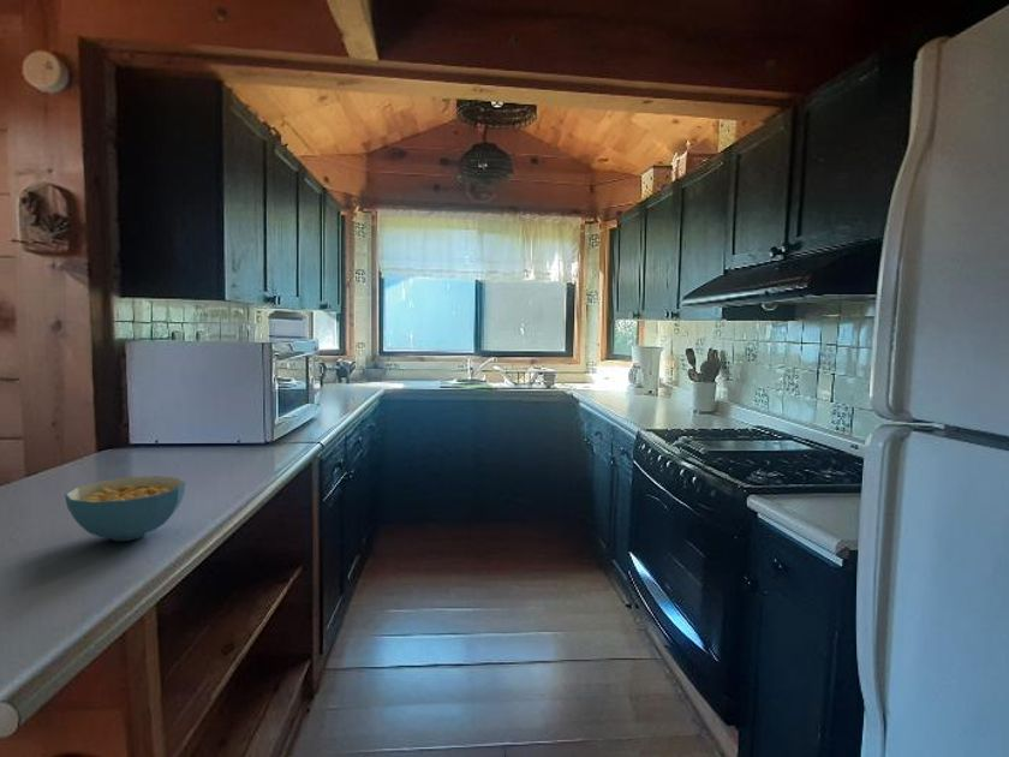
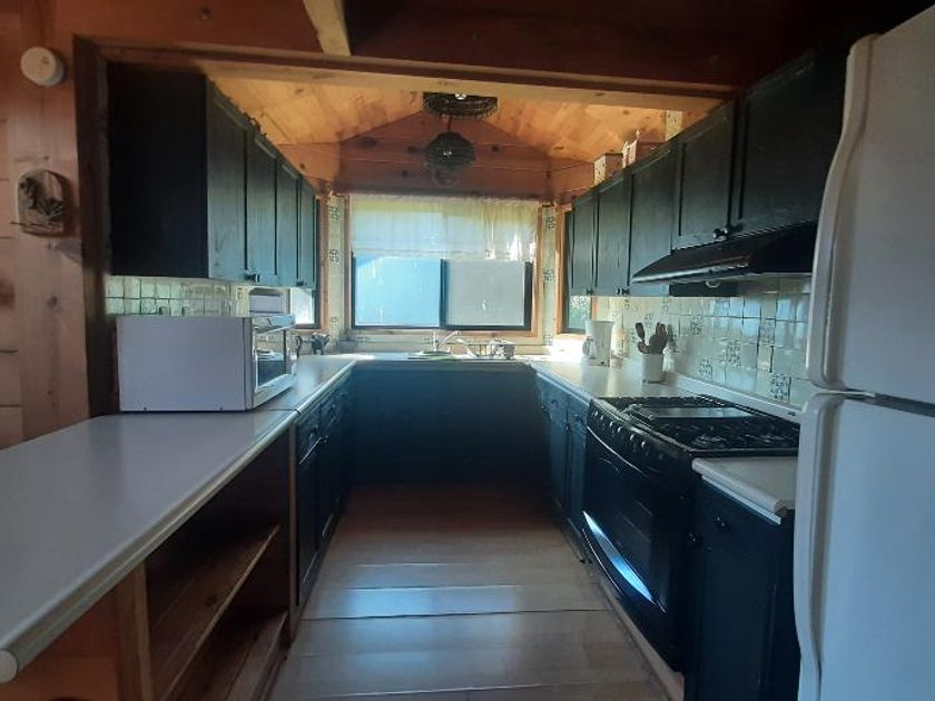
- cereal bowl (127, 512)
